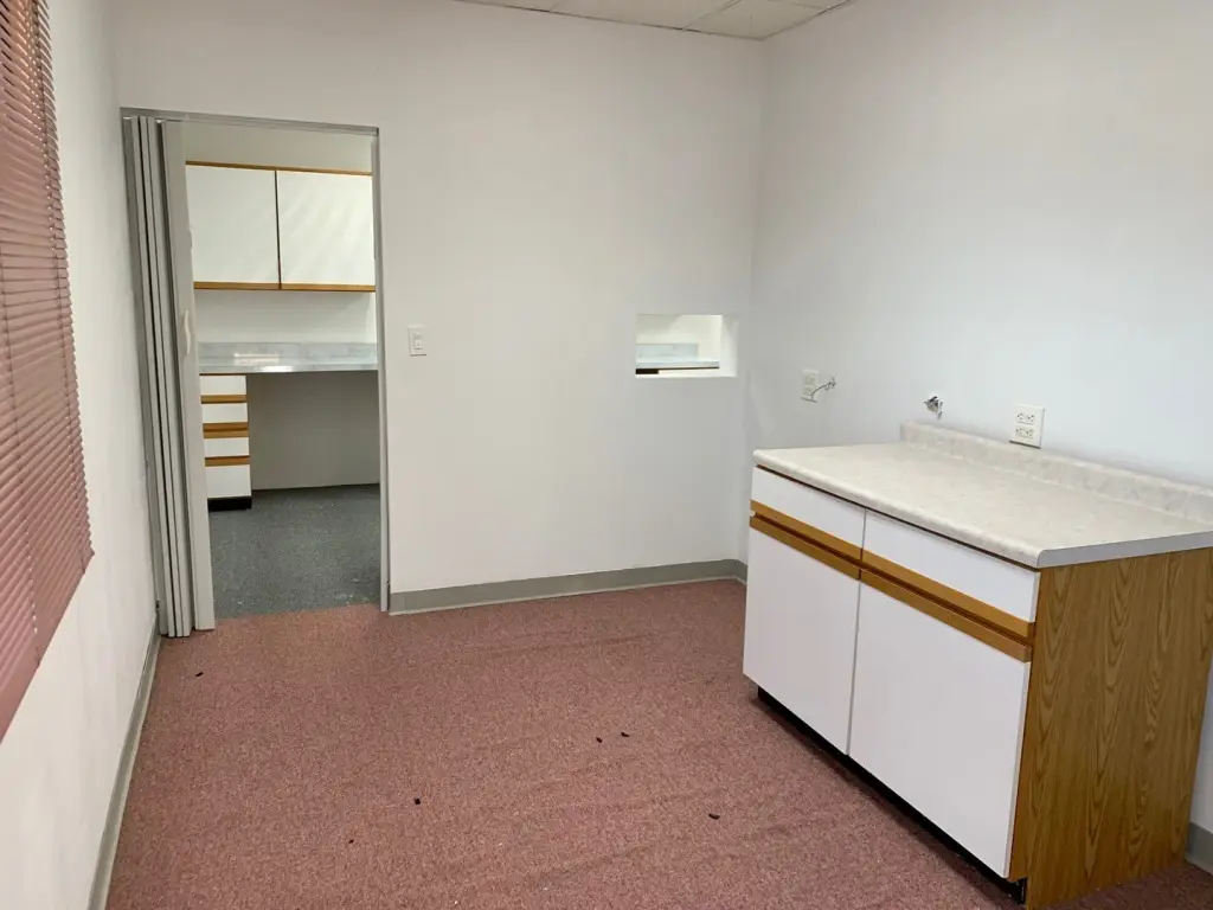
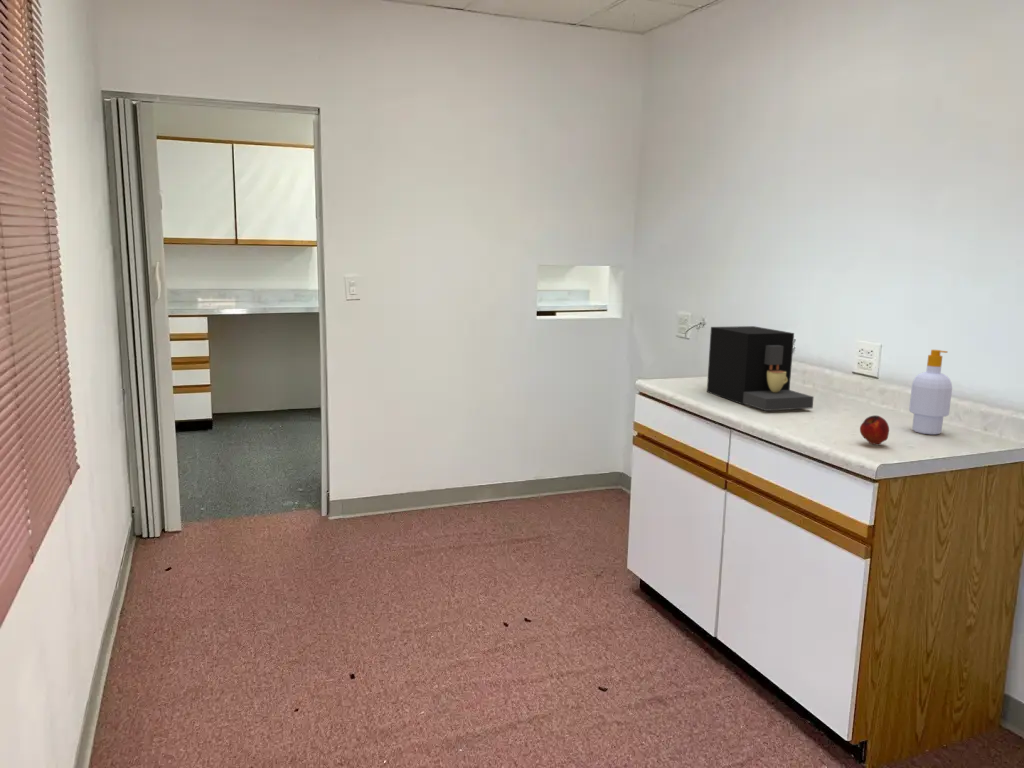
+ apple (874, 430)
+ coffee maker (759, 366)
+ soap bottle (931, 391)
